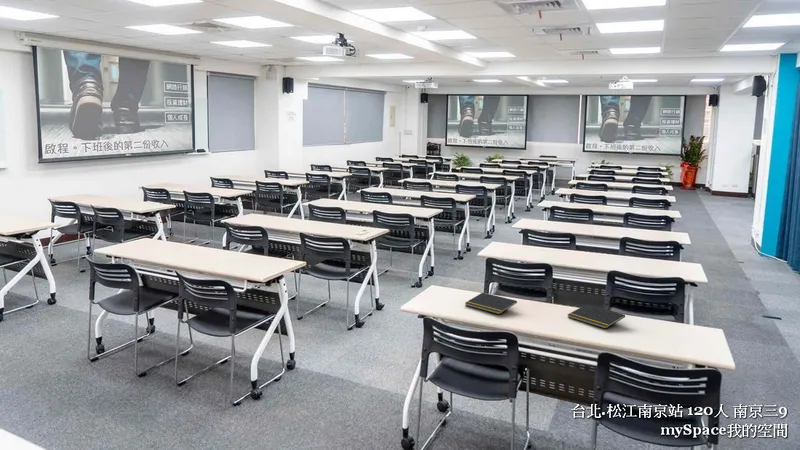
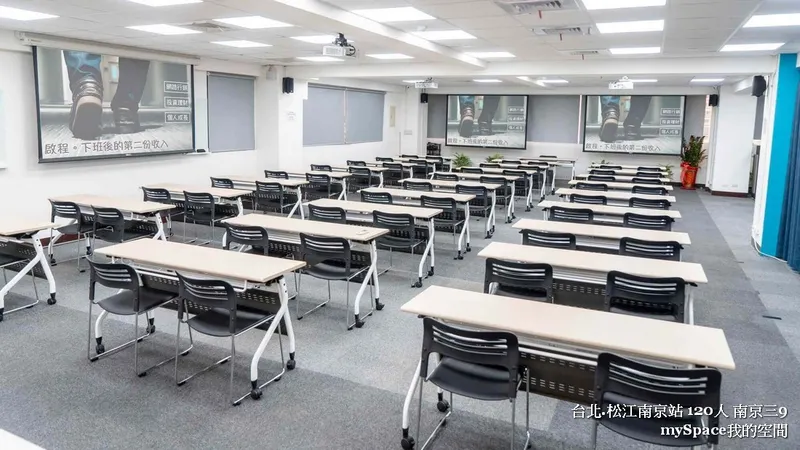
- notepad (490, 302)
- notepad (595, 315)
